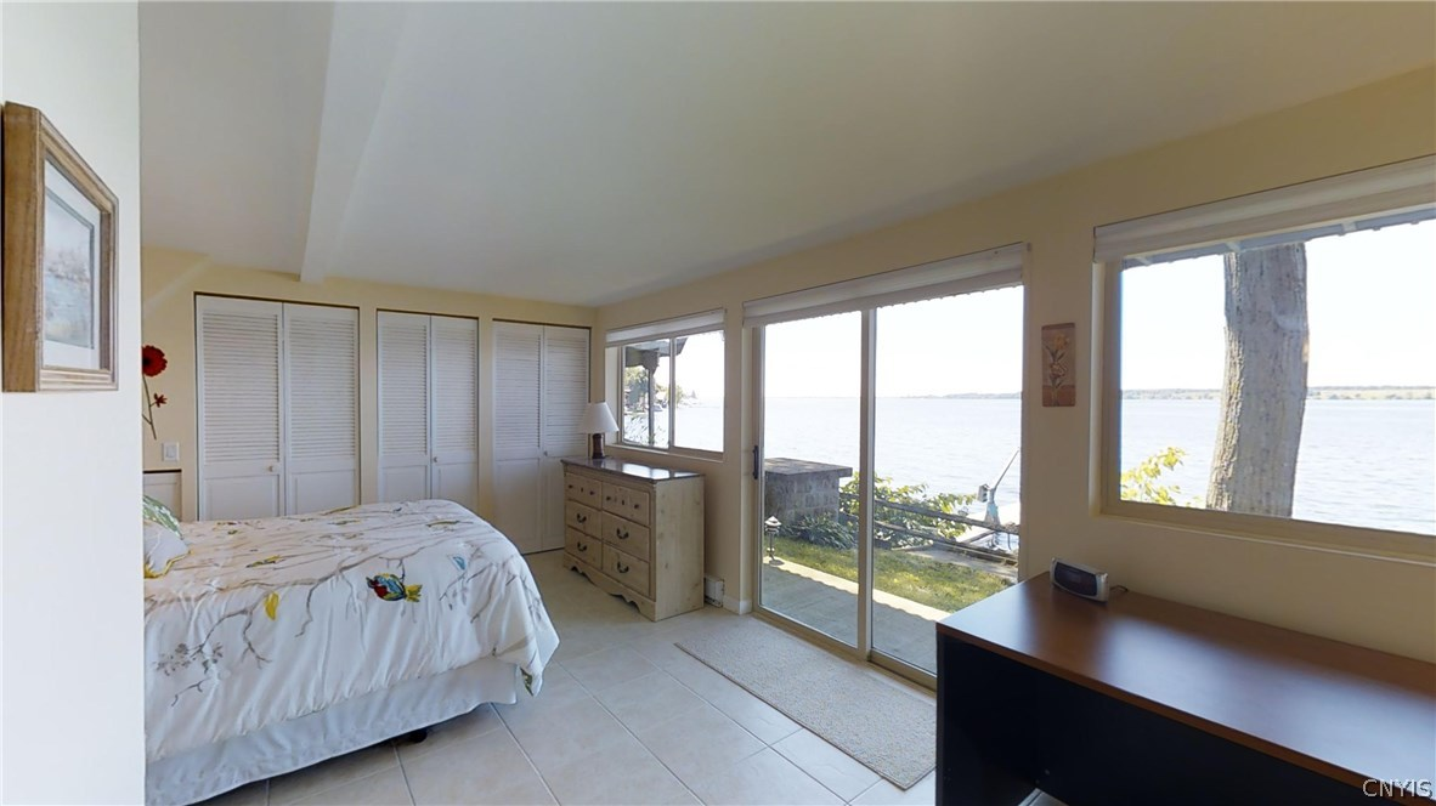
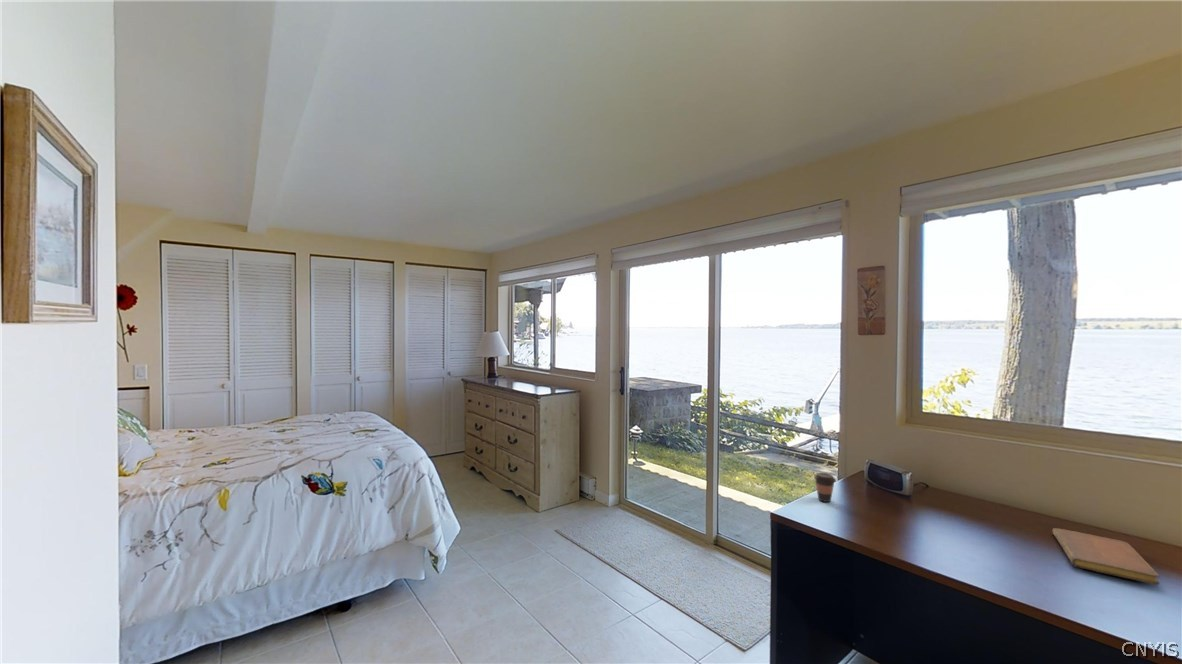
+ notebook (1100, 553)
+ coffee cup (824, 487)
